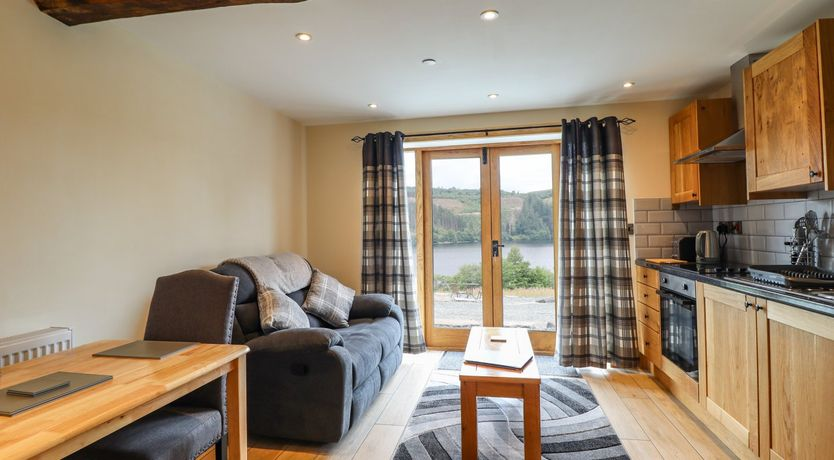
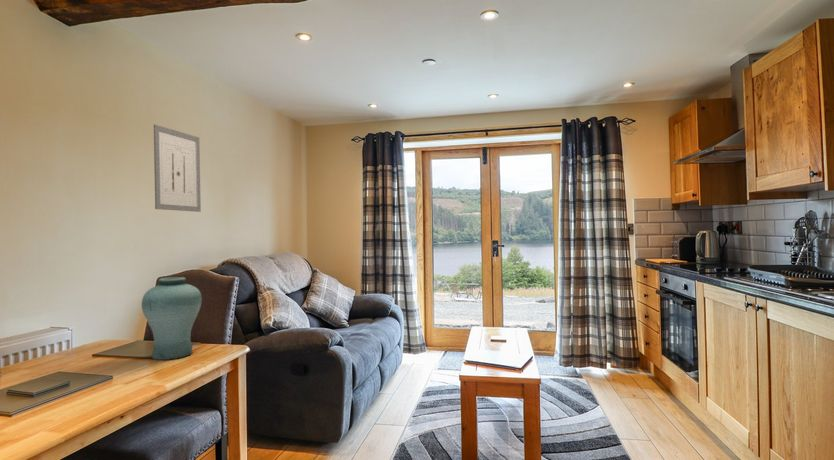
+ wall art (178, 170)
+ vase (172, 316)
